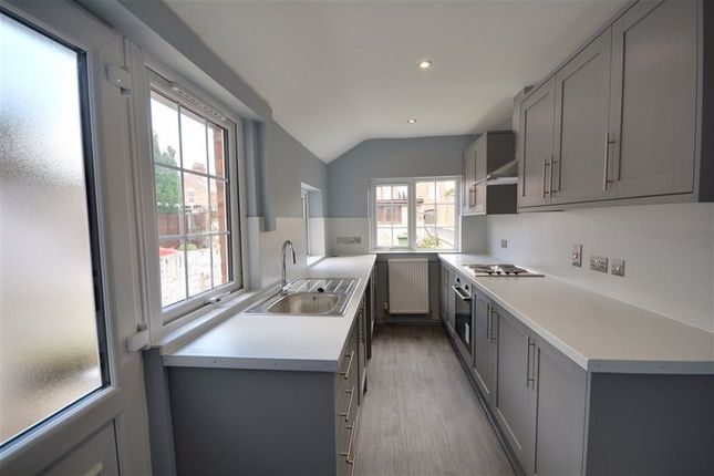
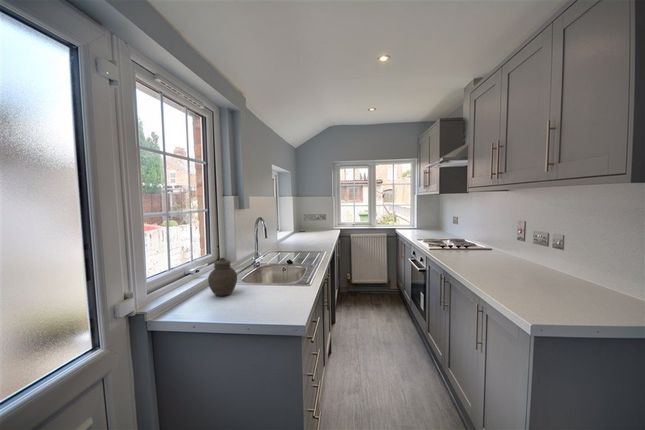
+ jar (222, 275)
